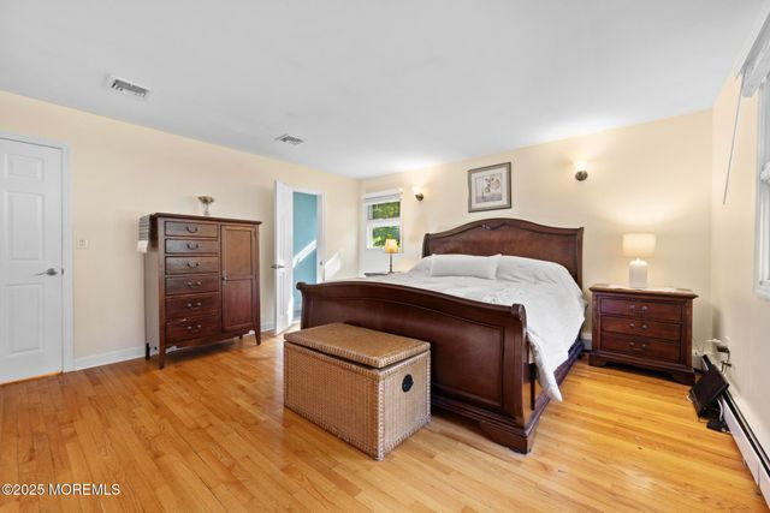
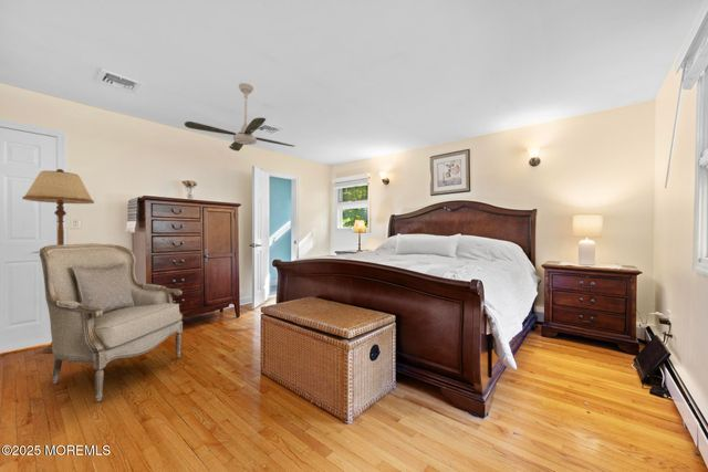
+ floor lamp (62, 244)
+ ceiling fan (244, 113)
+ armchair (111, 308)
